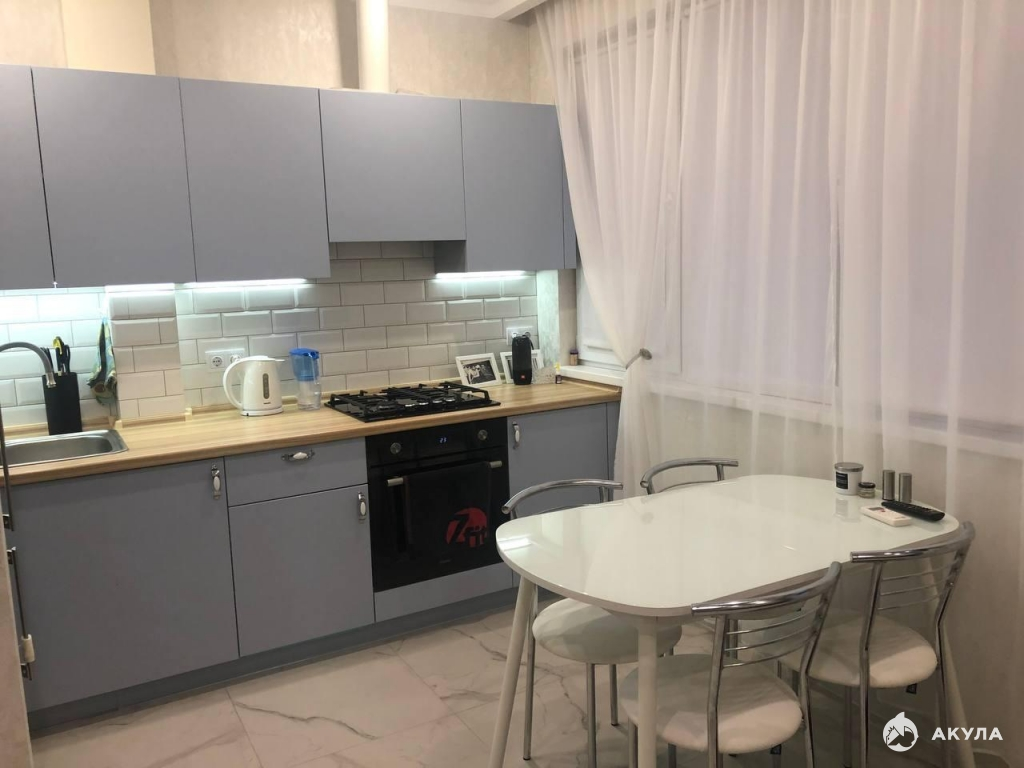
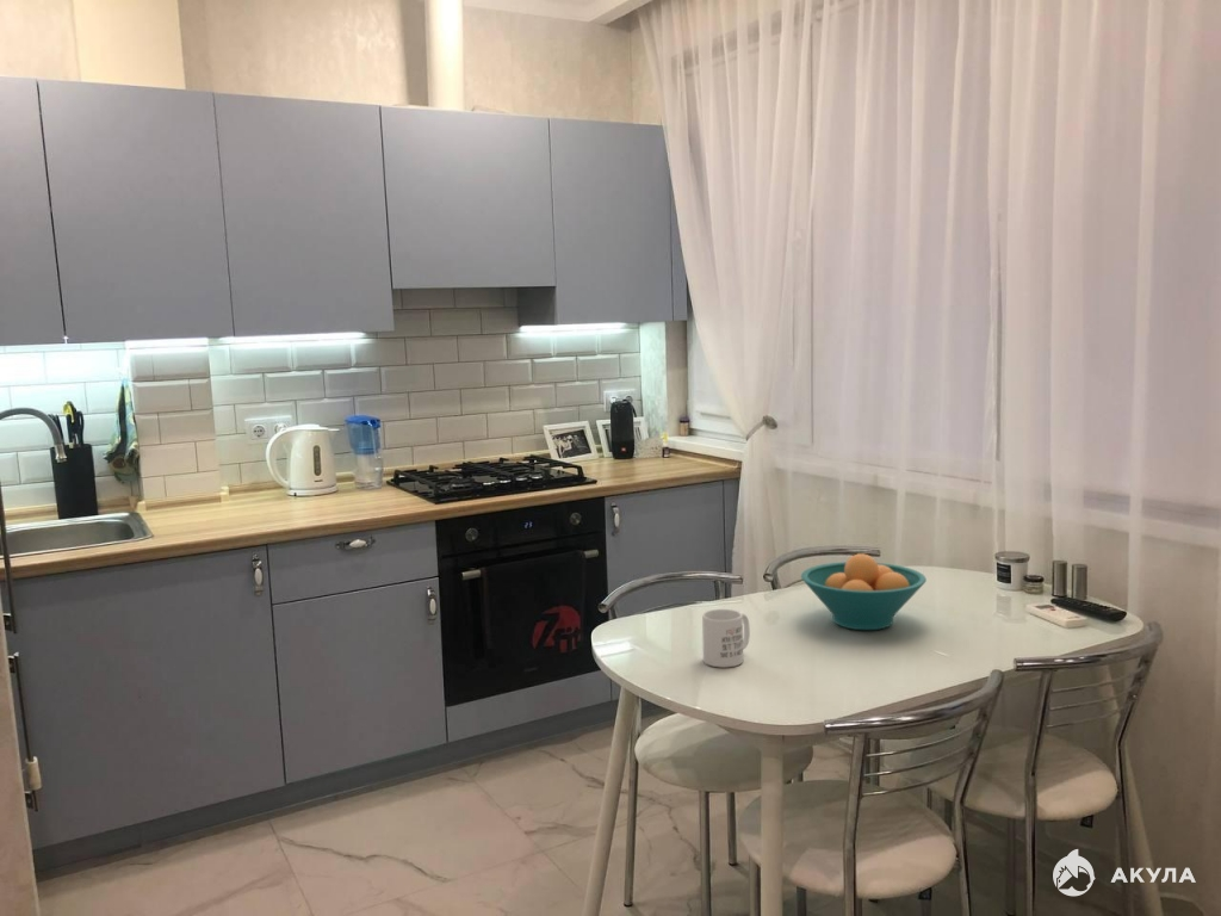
+ mug (729, 635)
+ fruit bowl (862, 588)
